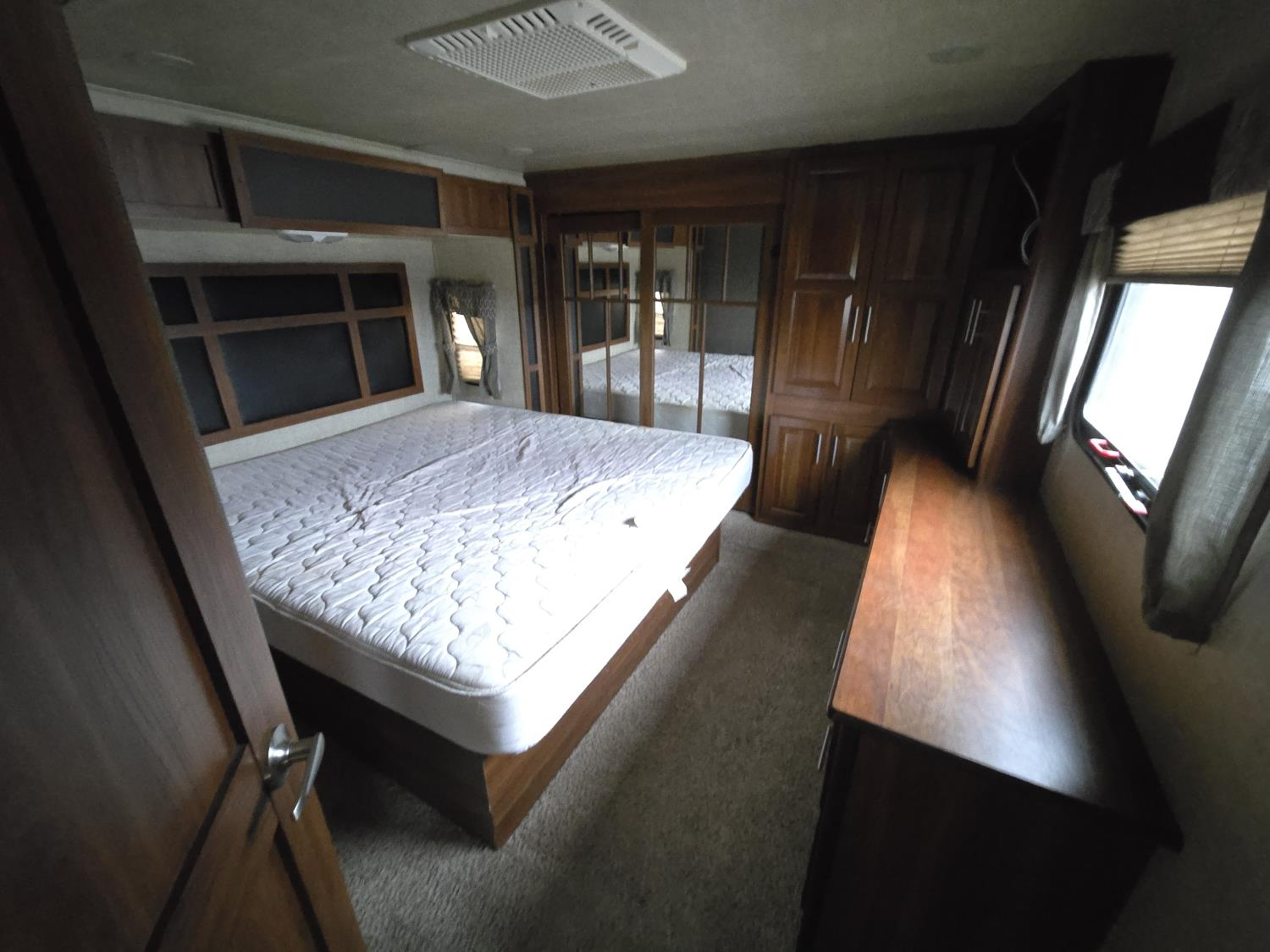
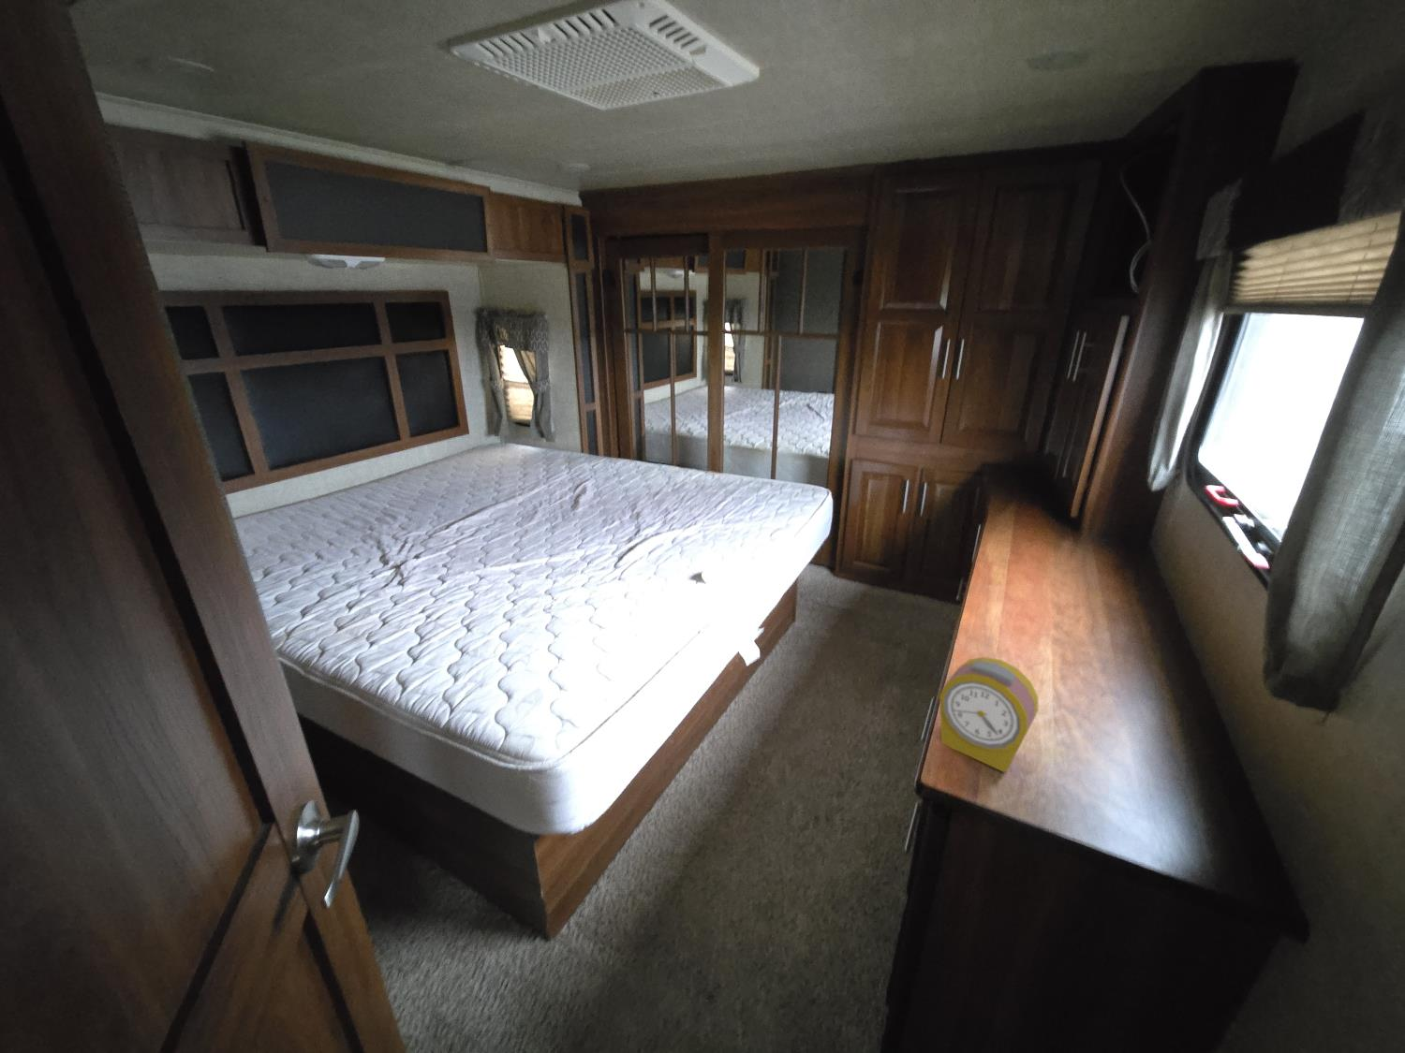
+ alarm clock (987, 708)
